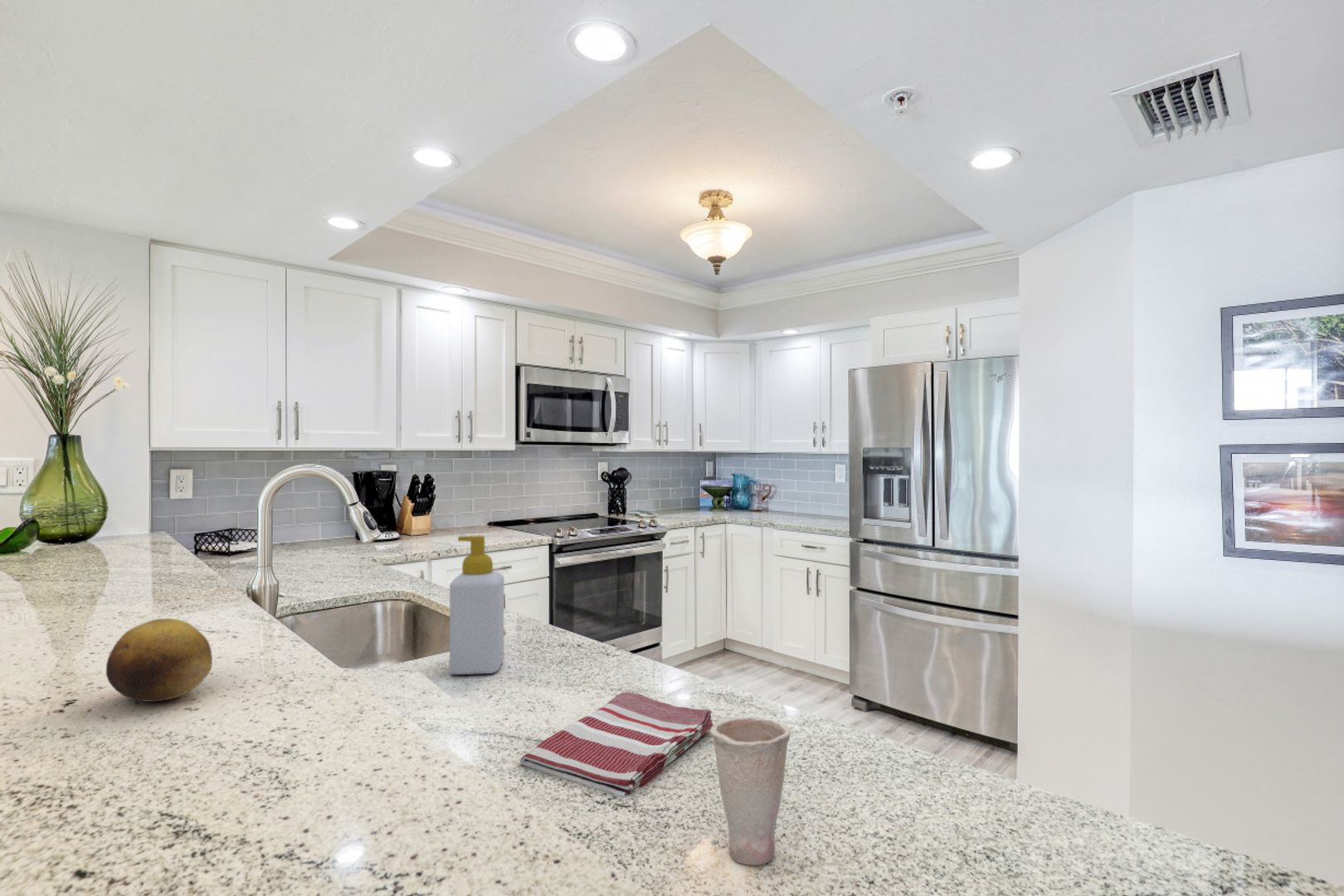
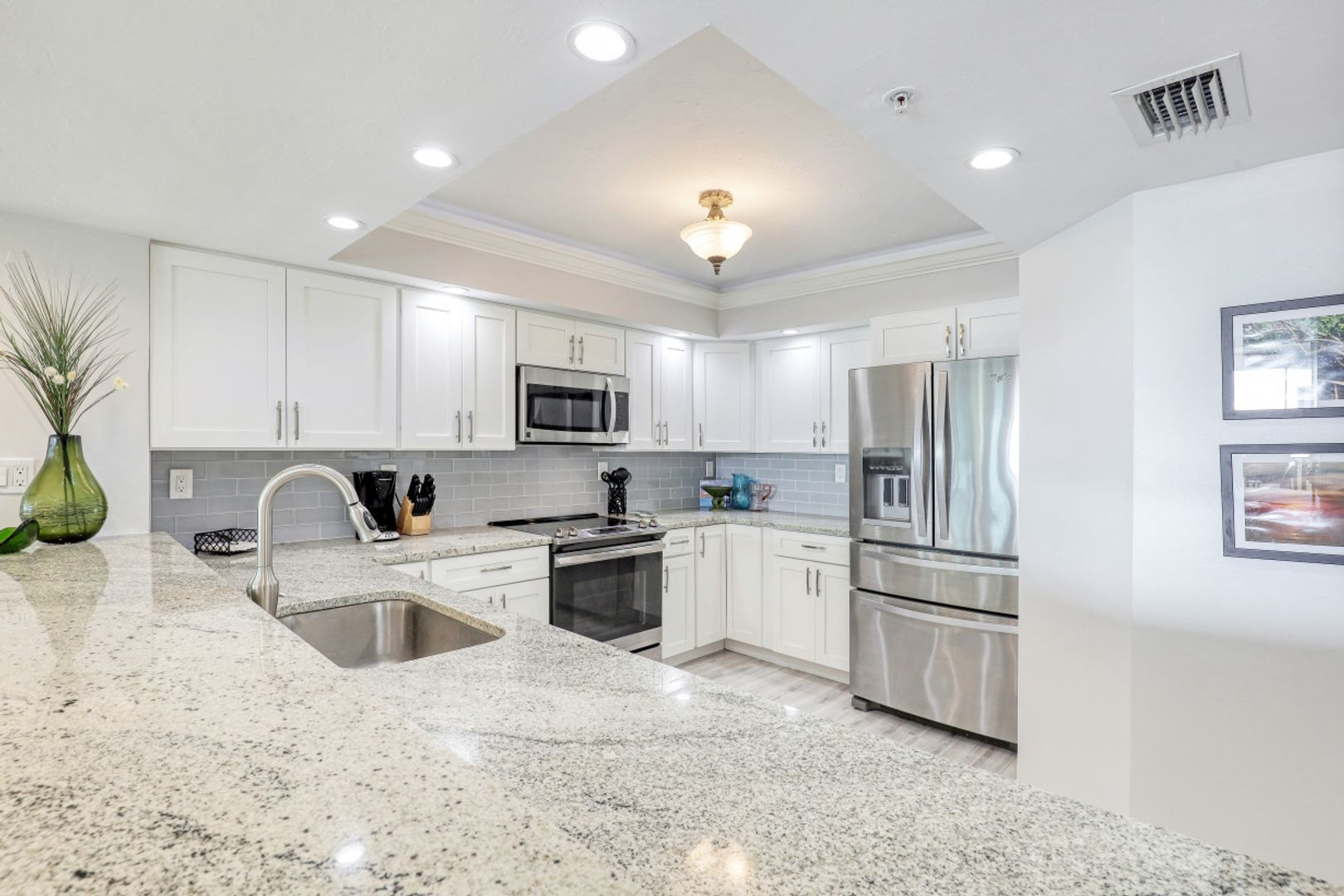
- dish towel (623, 735)
- soap bottle (477, 601)
- cup (750, 786)
- fruit (160, 658)
